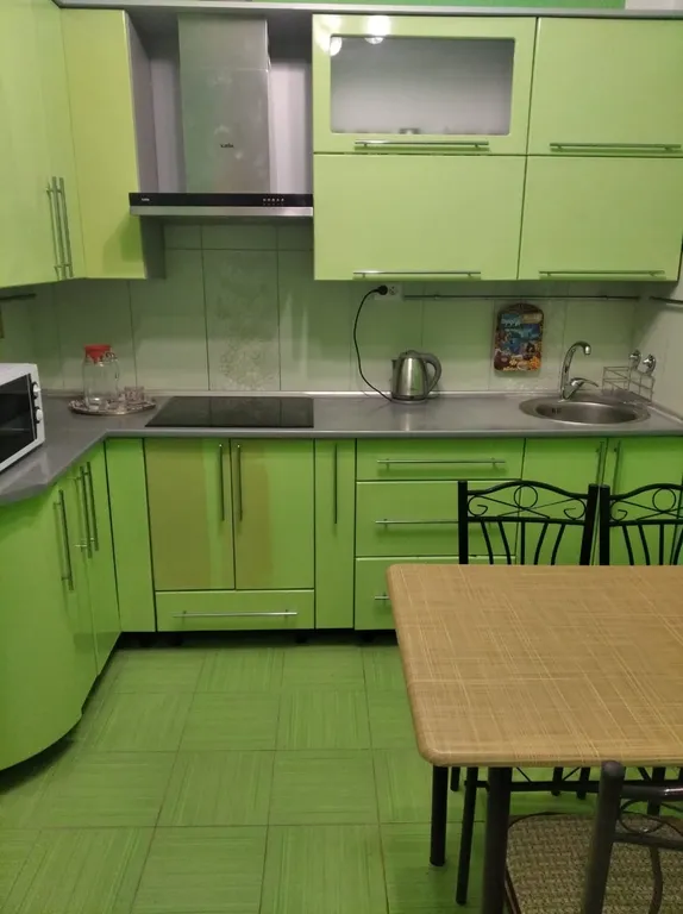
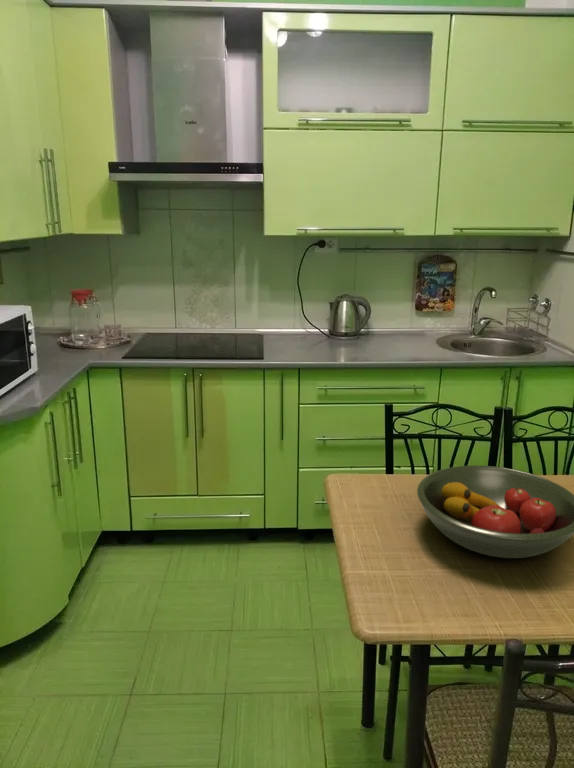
+ fruit bowl (496, 511)
